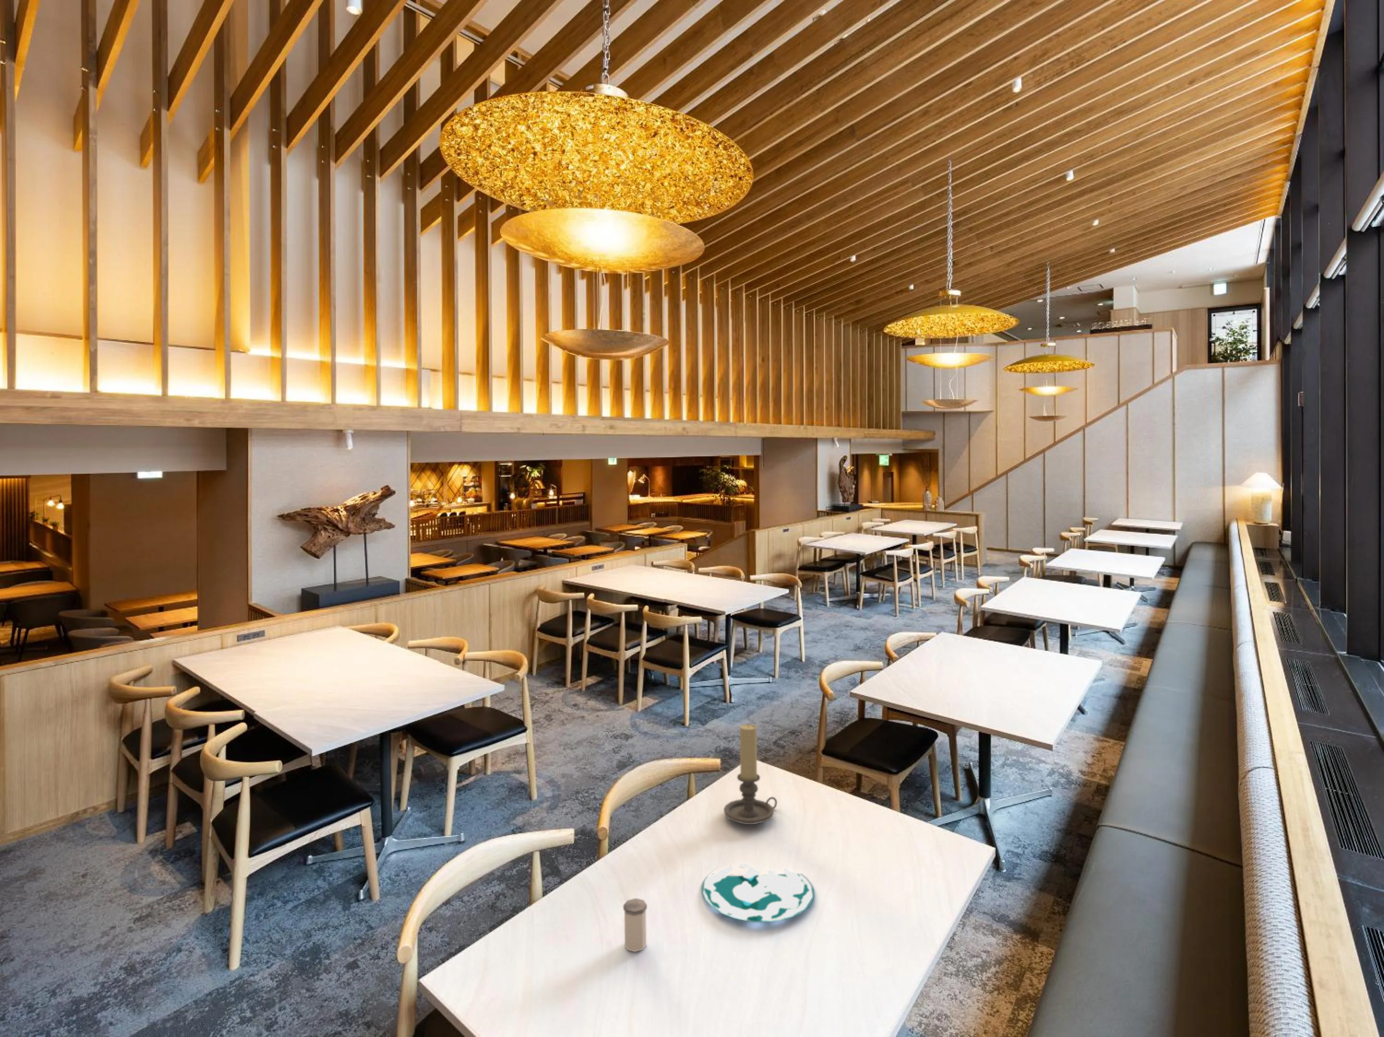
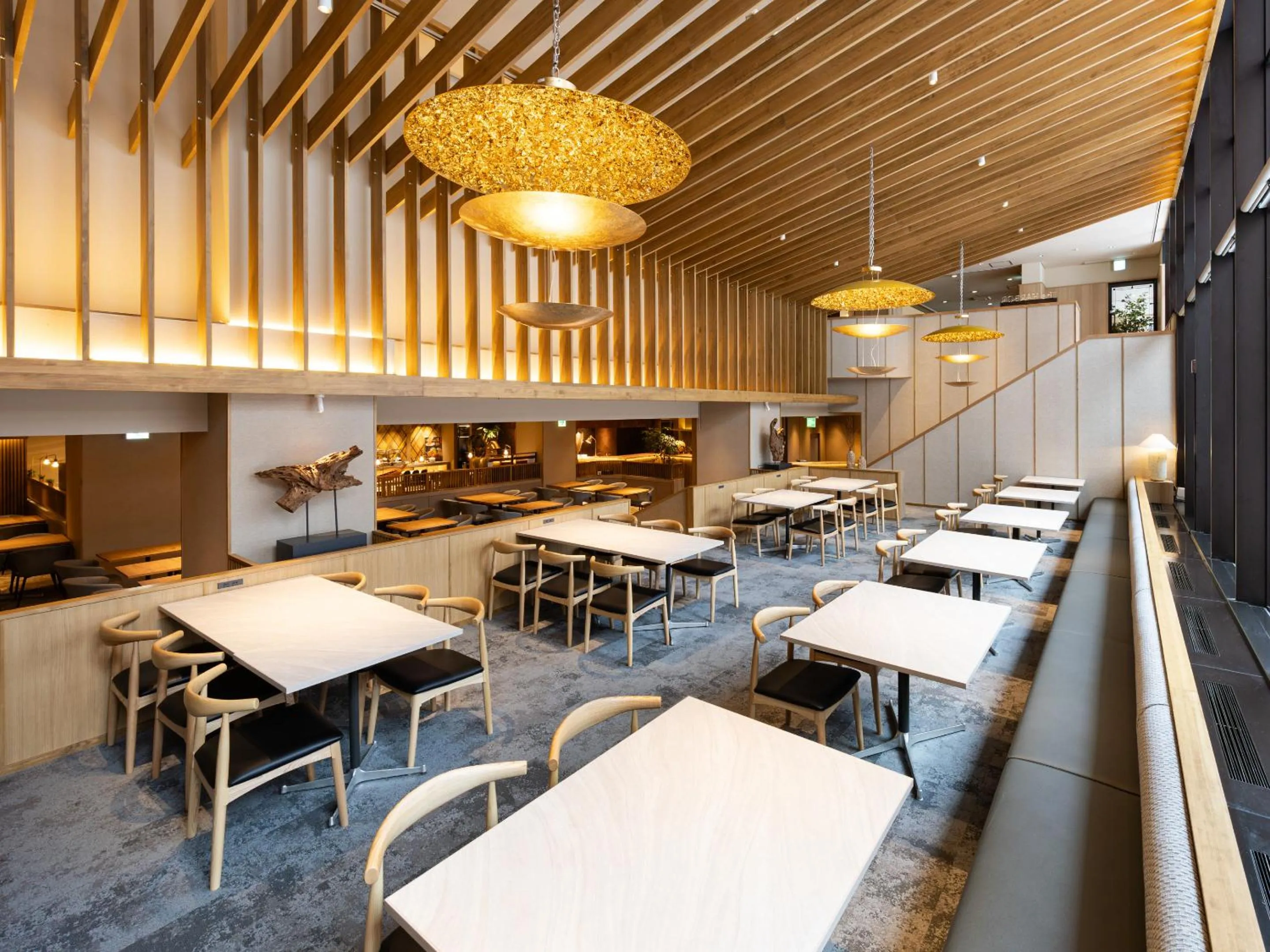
- plate (757, 883)
- candle holder (753, 770)
- salt shaker (635, 925)
